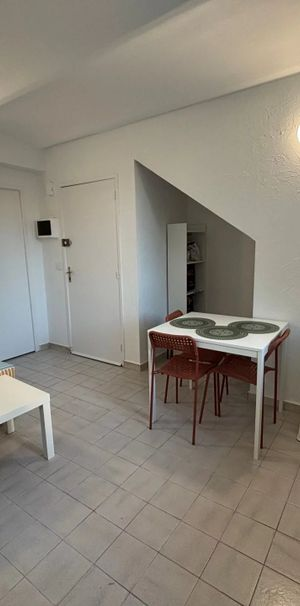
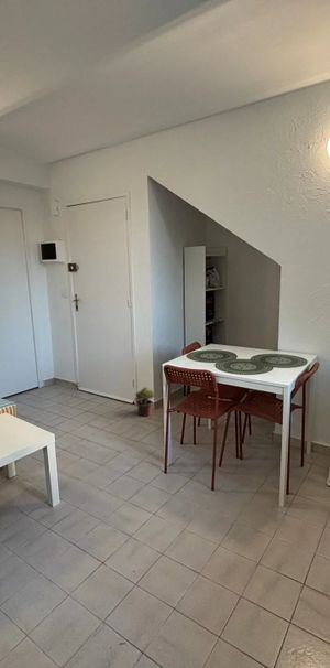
+ potted plant (145, 400)
